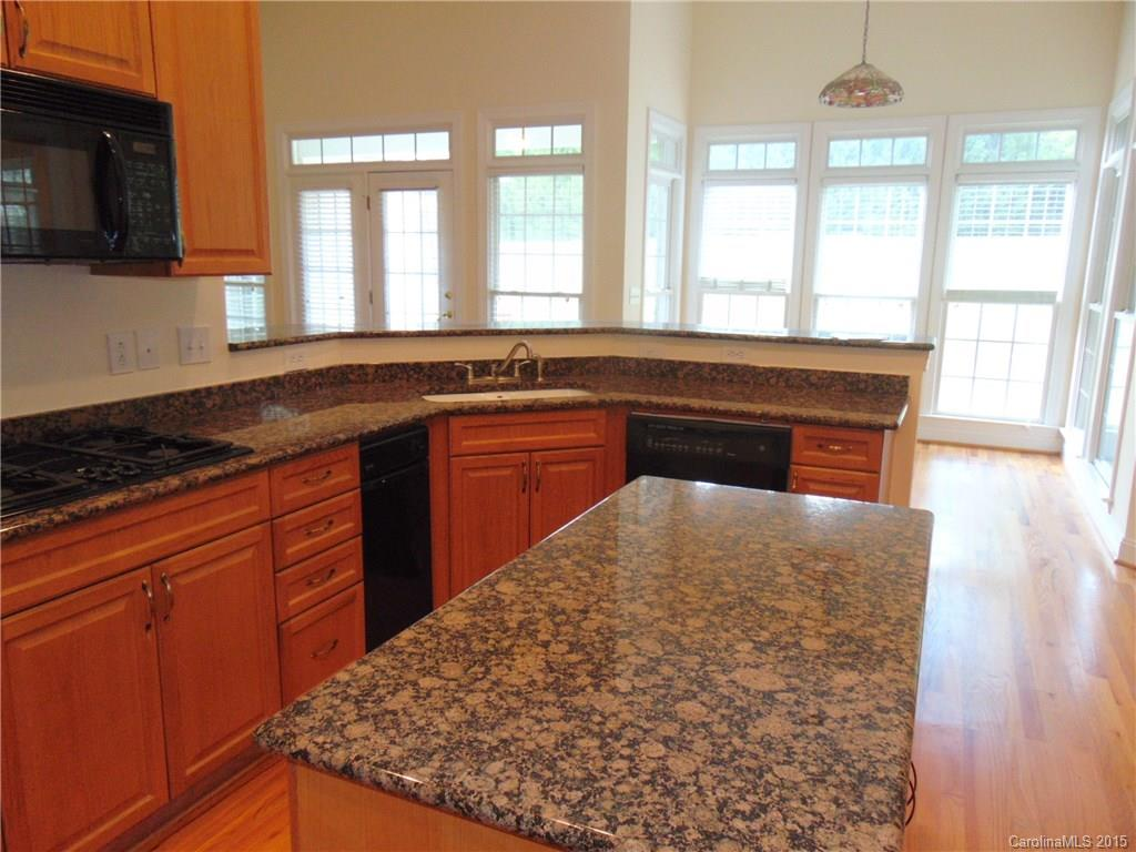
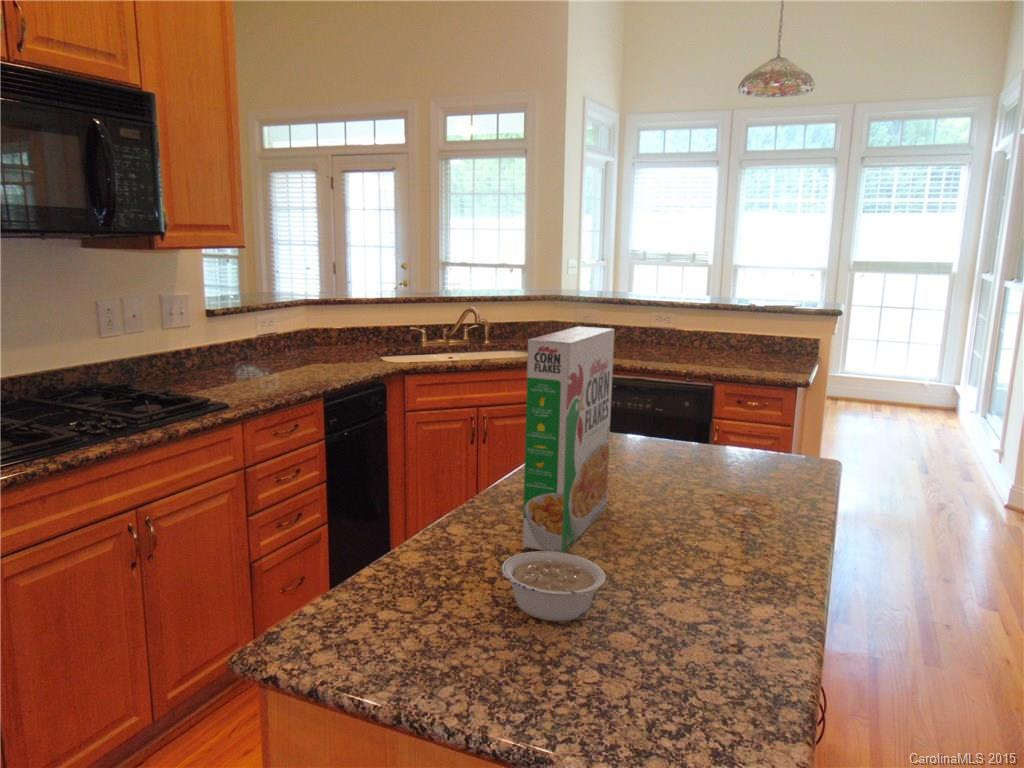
+ legume (556, 585)
+ cereal box (570, 432)
